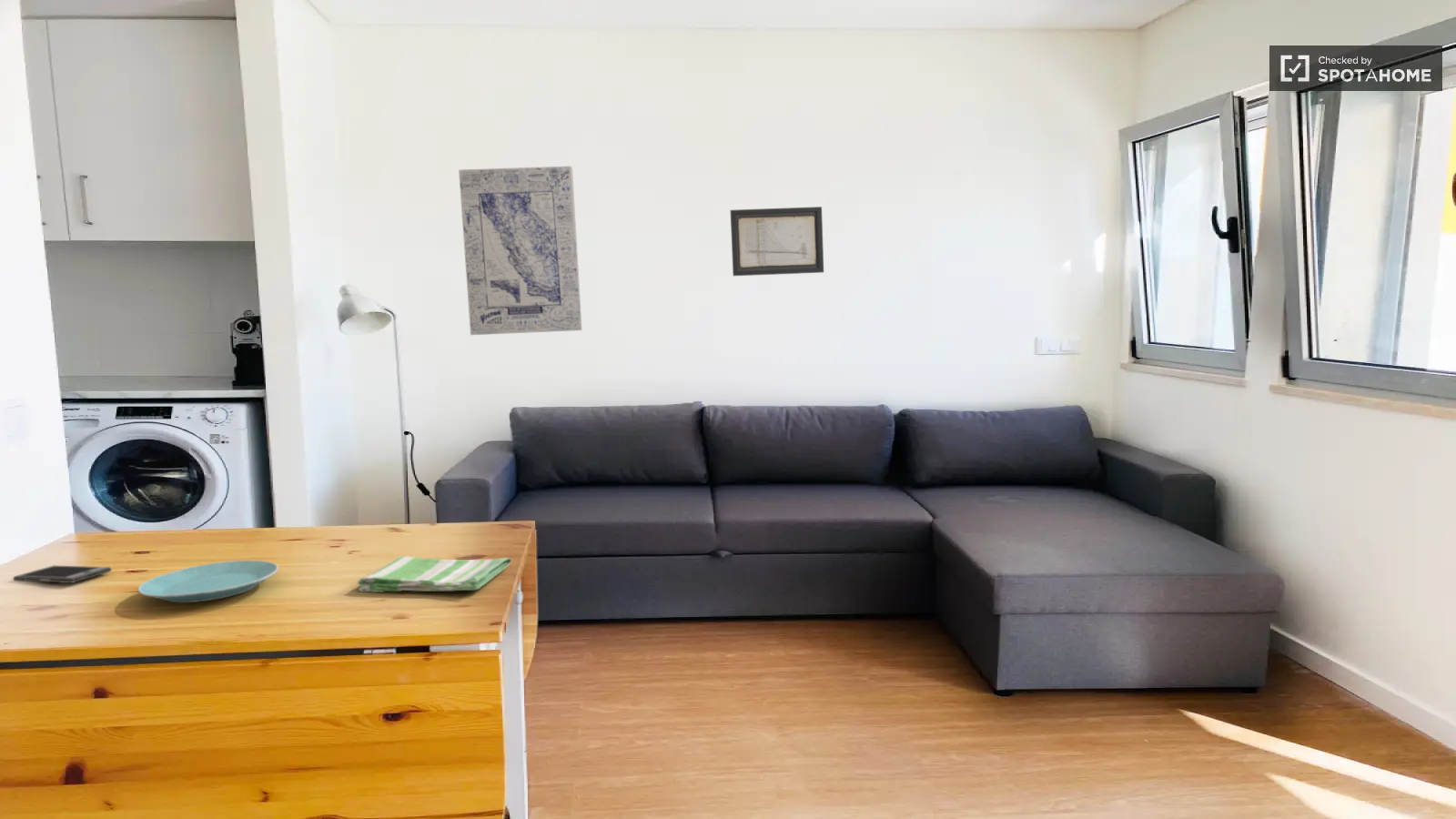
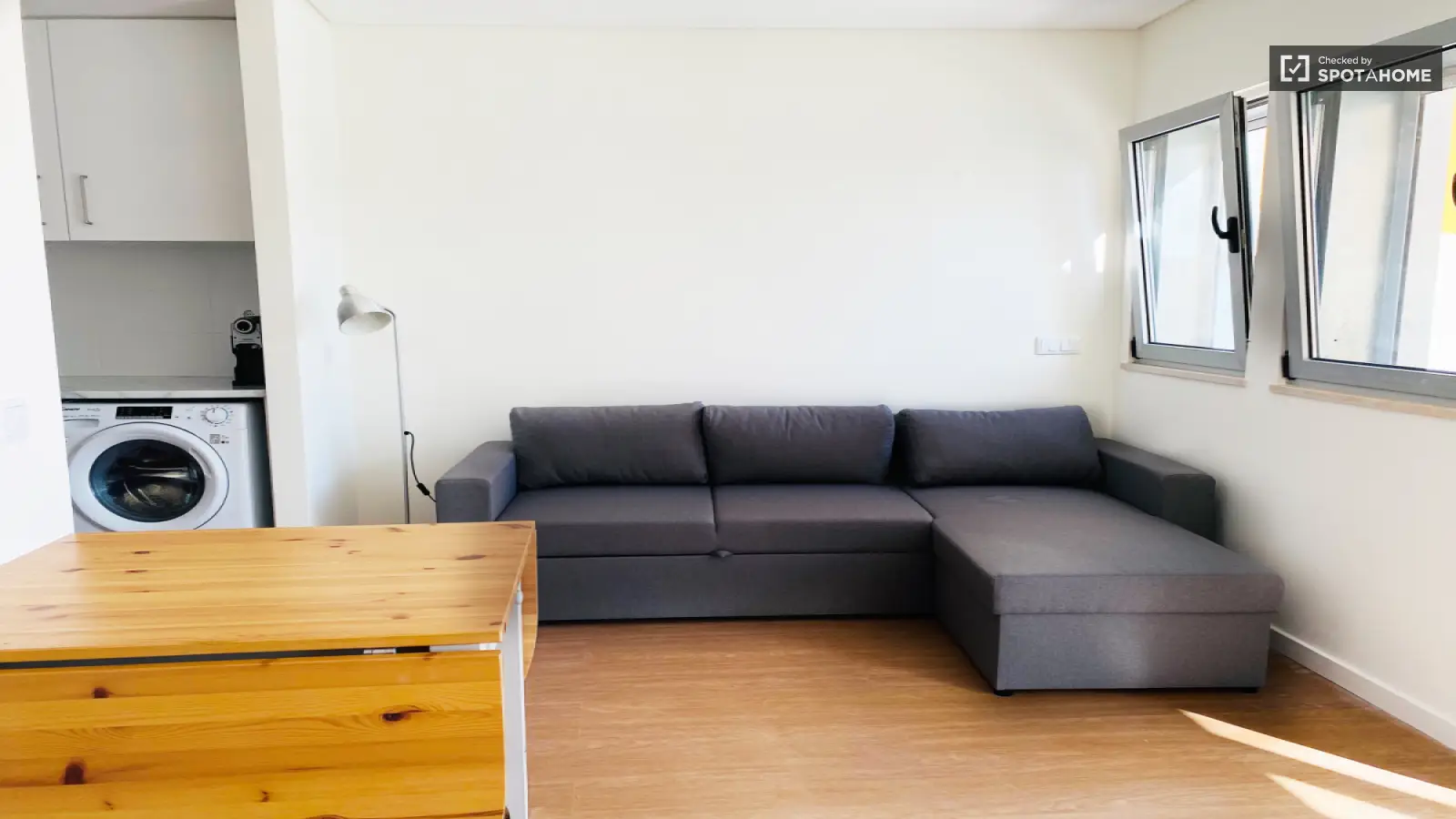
- wall art (777, 241)
- smartphone (63, 573)
- dish towel (437, 571)
- plate (211, 582)
- wall art (521, 251)
